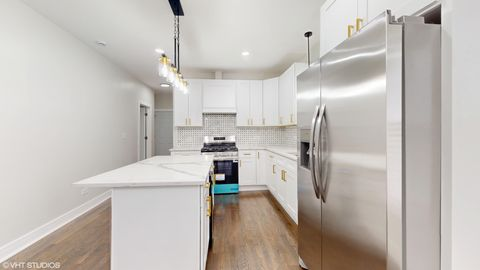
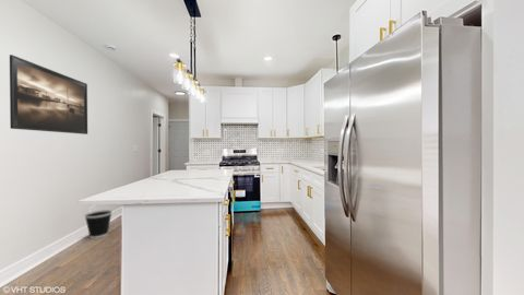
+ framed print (56, 102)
+ wastebasket (98, 224)
